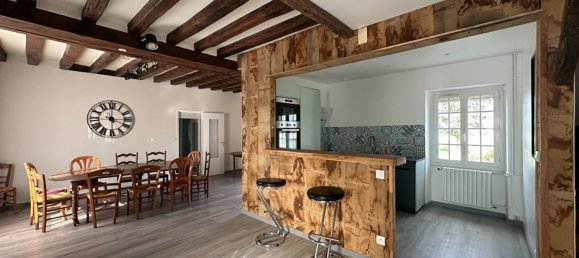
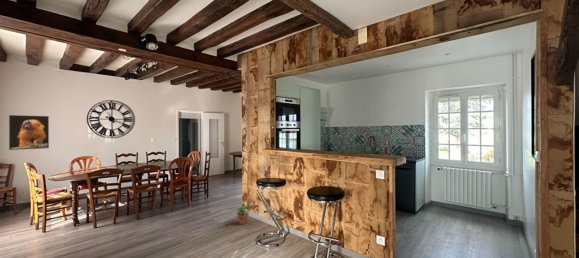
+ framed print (29, 132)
+ potted plant (243, 211)
